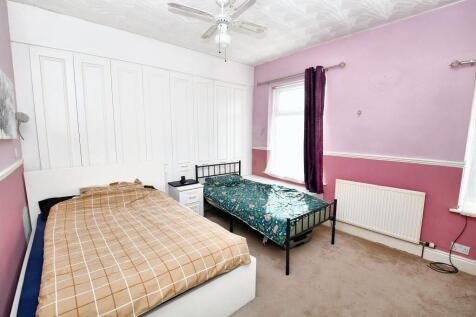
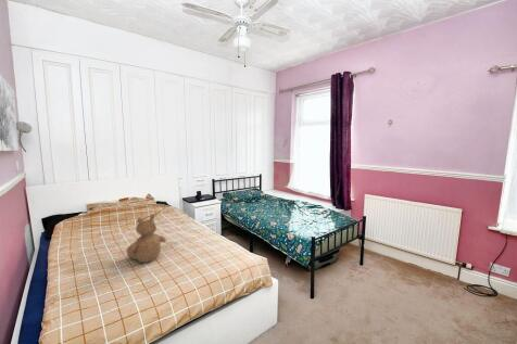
+ teddy bear (143, 237)
